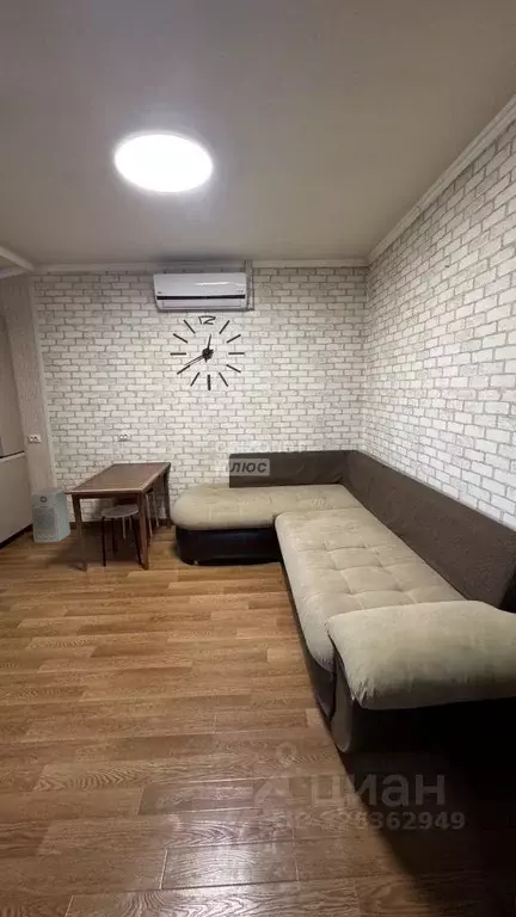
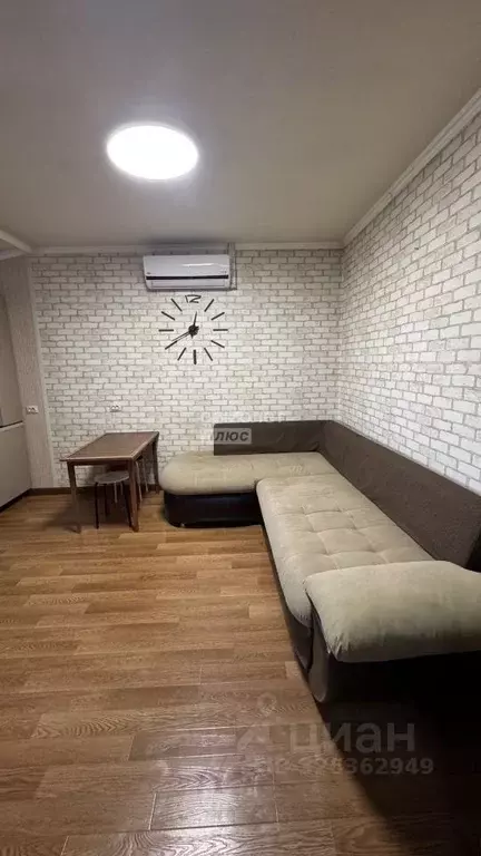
- fan (51, 513)
